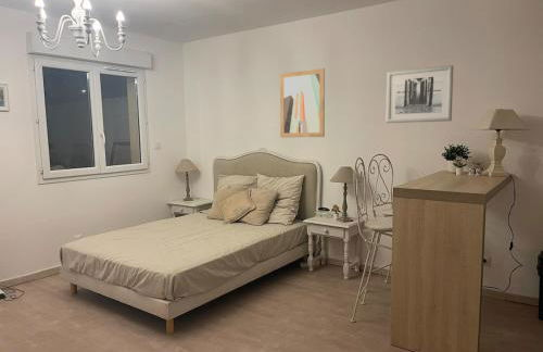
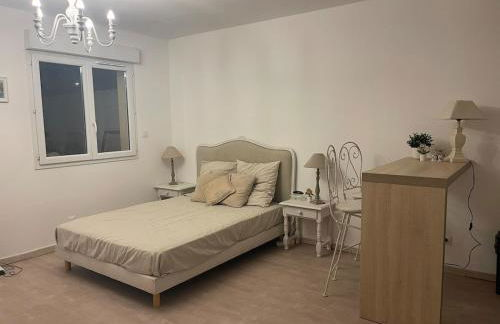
- wall art (301, 104)
- wall art (417, 96)
